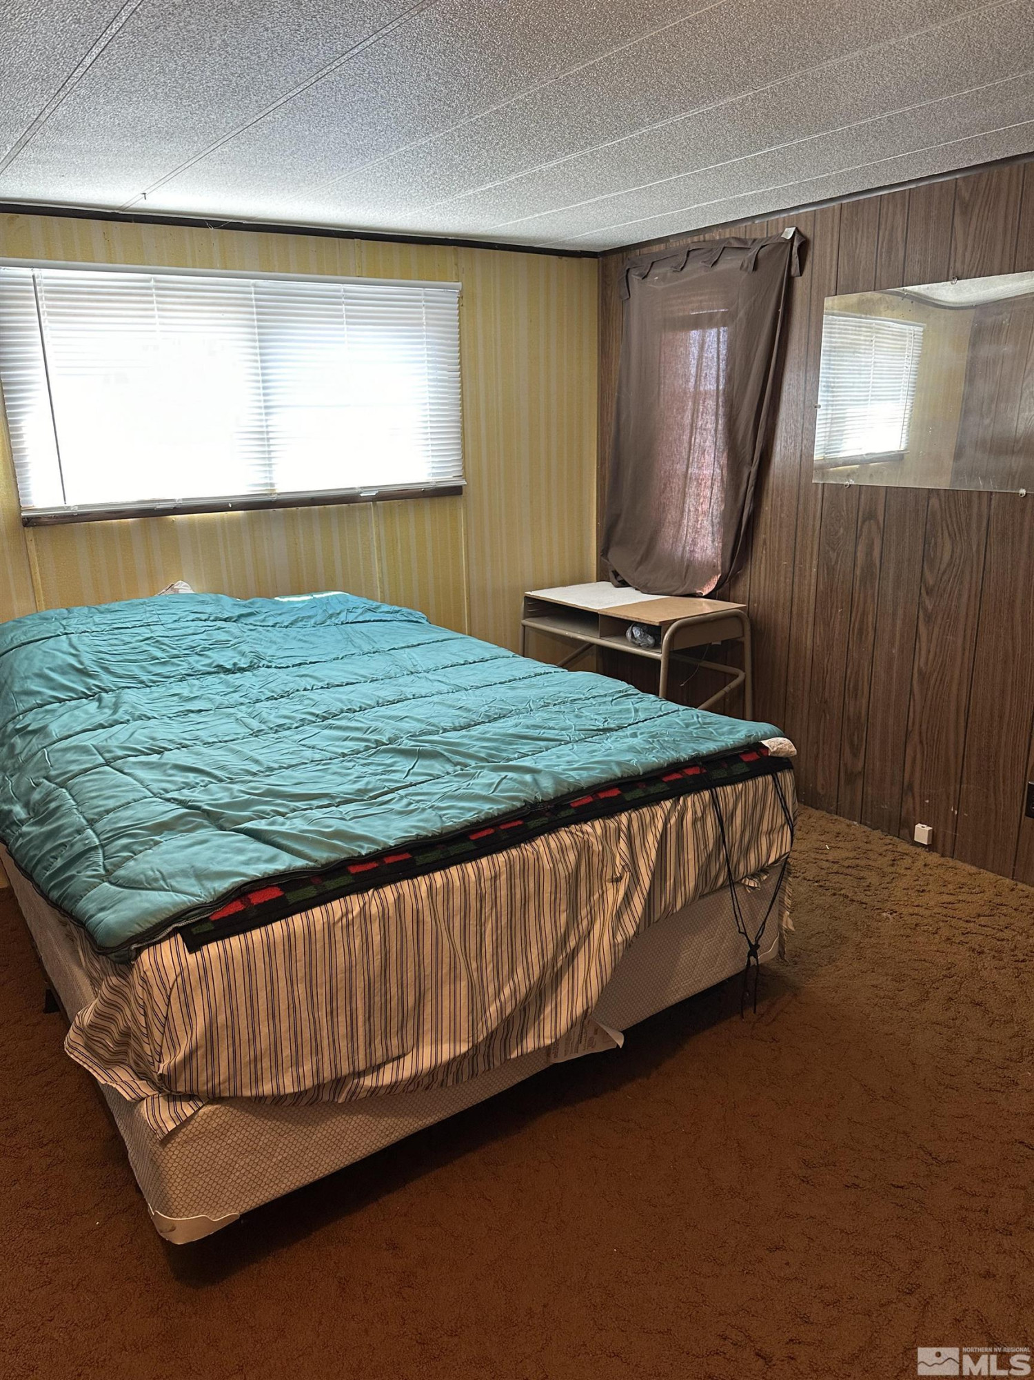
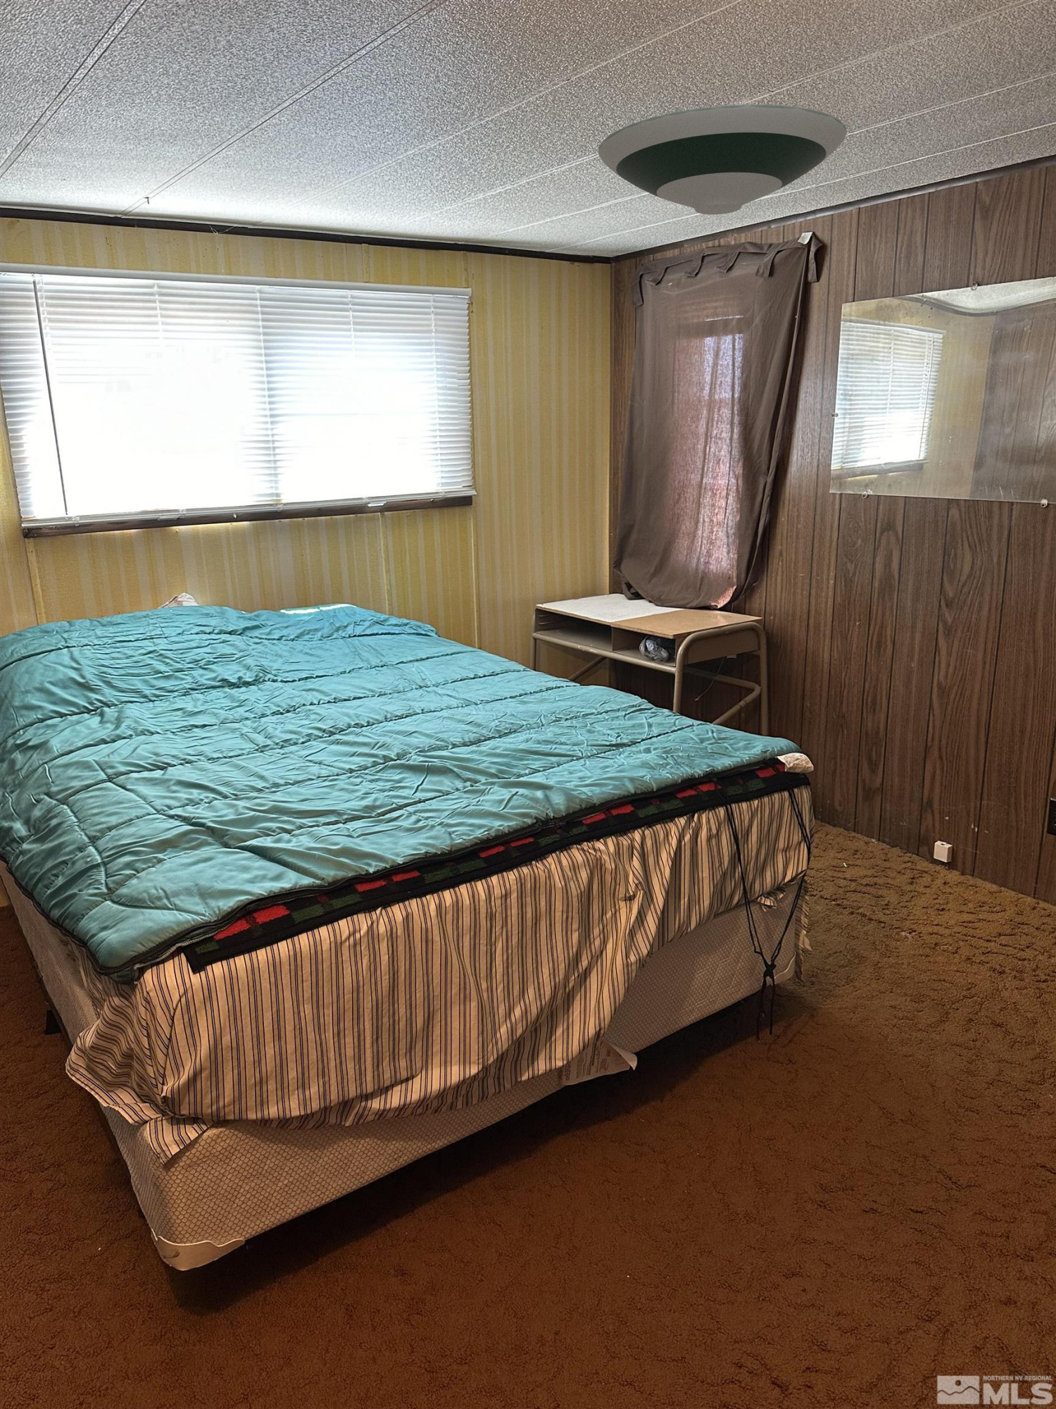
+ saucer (719, 178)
